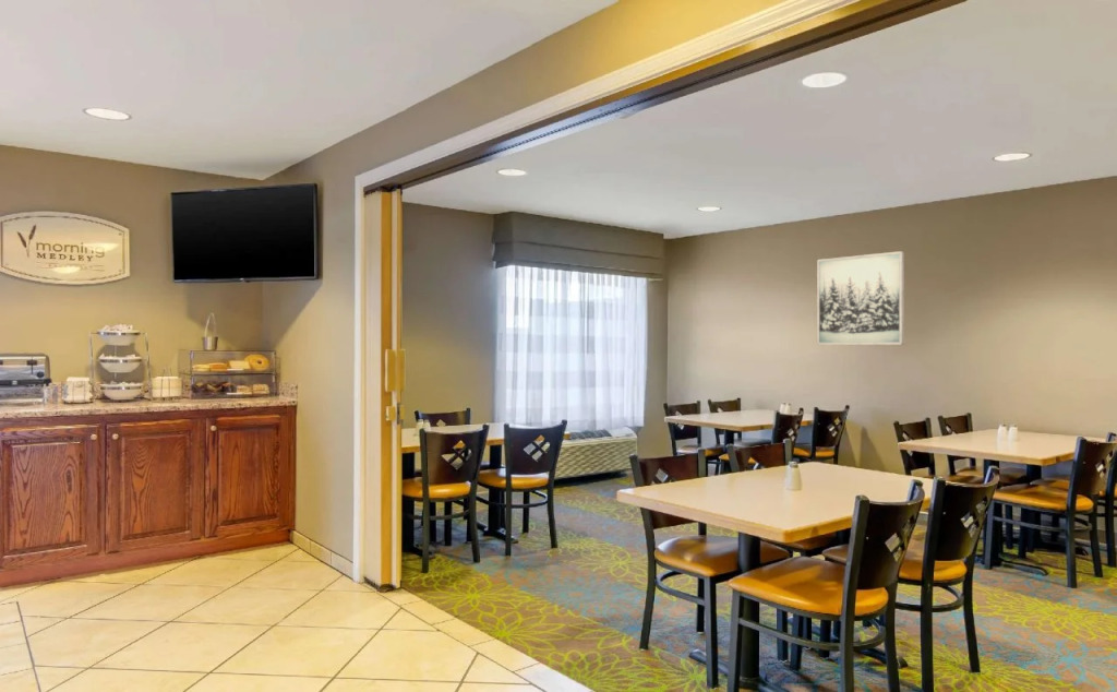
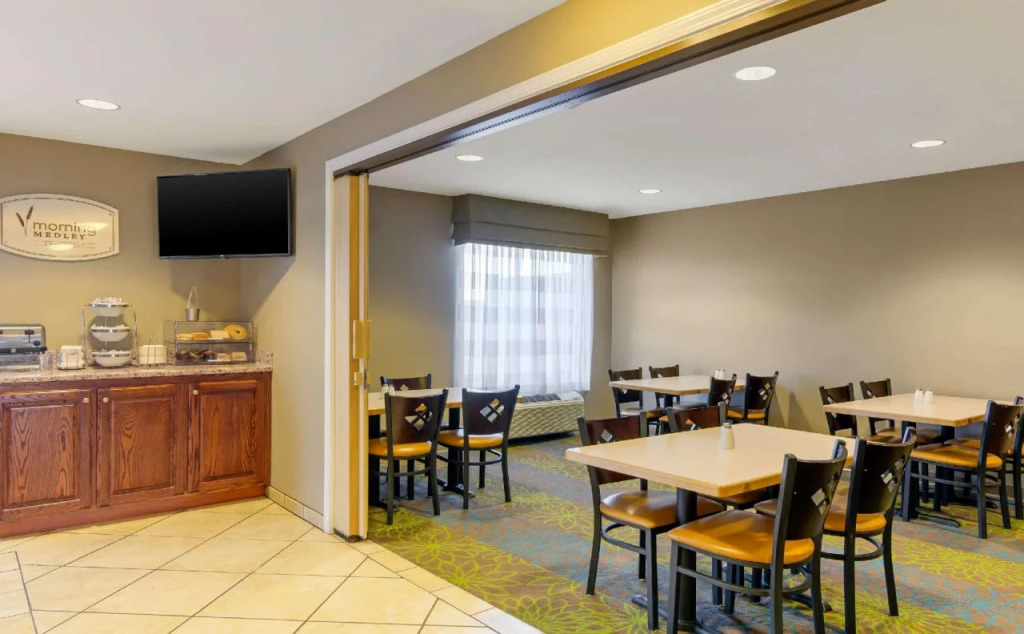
- wall art (858, 300)
